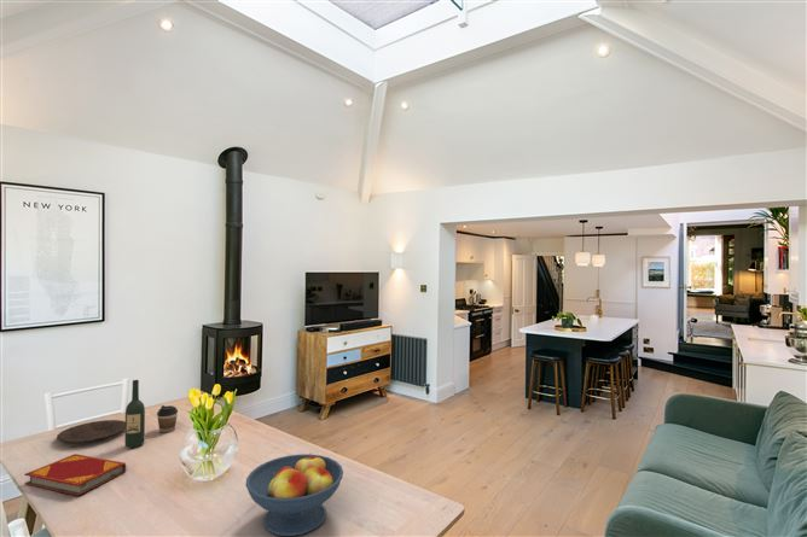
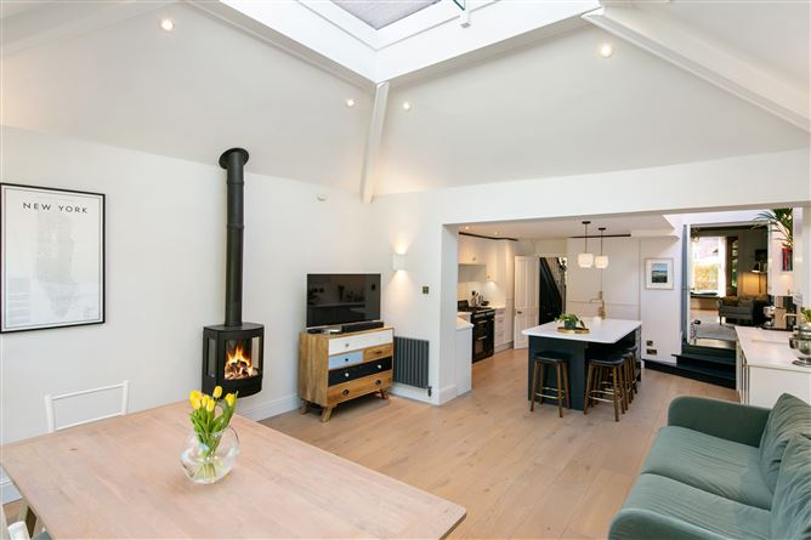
- coffee cup (167, 418)
- hardback book (76, 473)
- wine bottle (134, 413)
- plate (93, 432)
- fruit bowl (295, 488)
